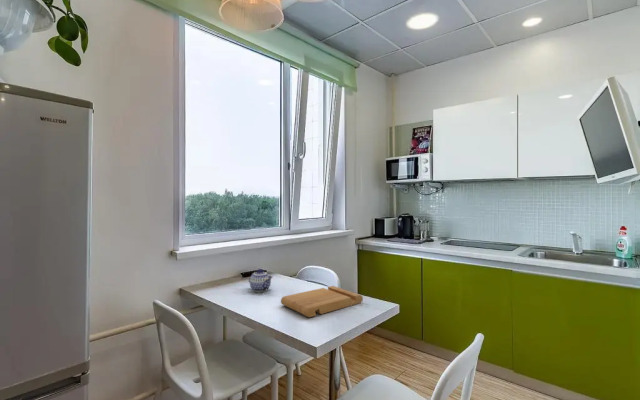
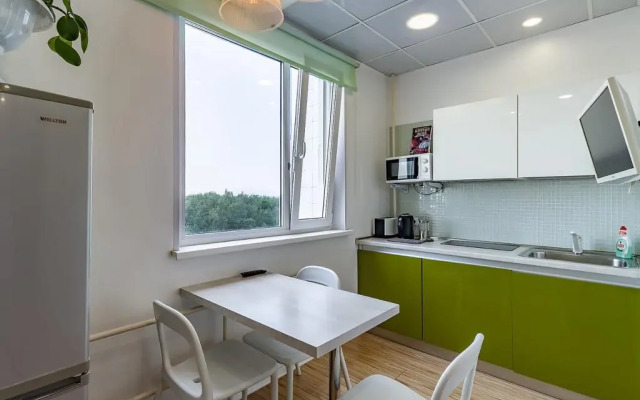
- teapot (260, 279)
- cutting board (322, 299)
